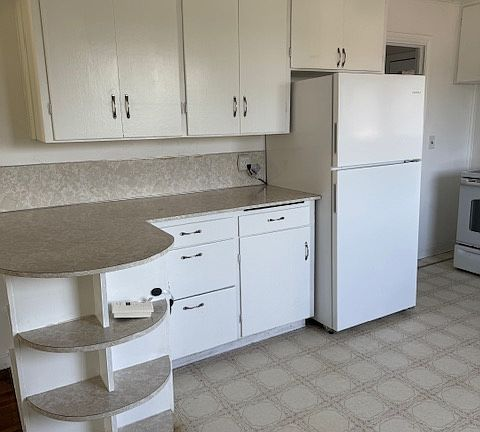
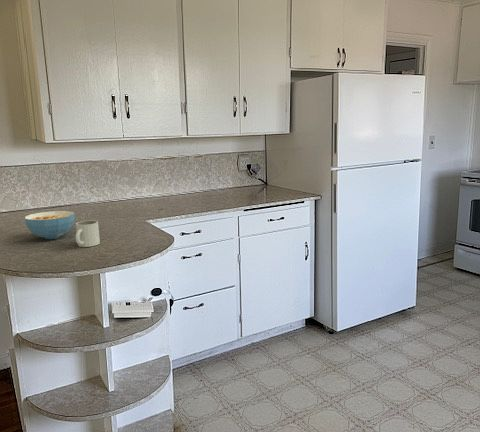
+ cereal bowl (51, 226)
+ mug (85, 234)
